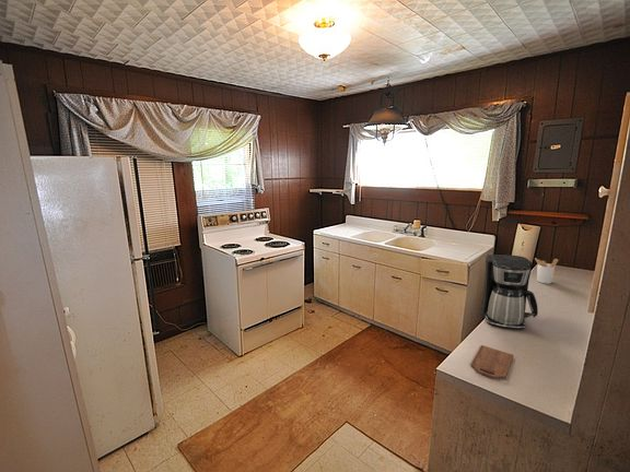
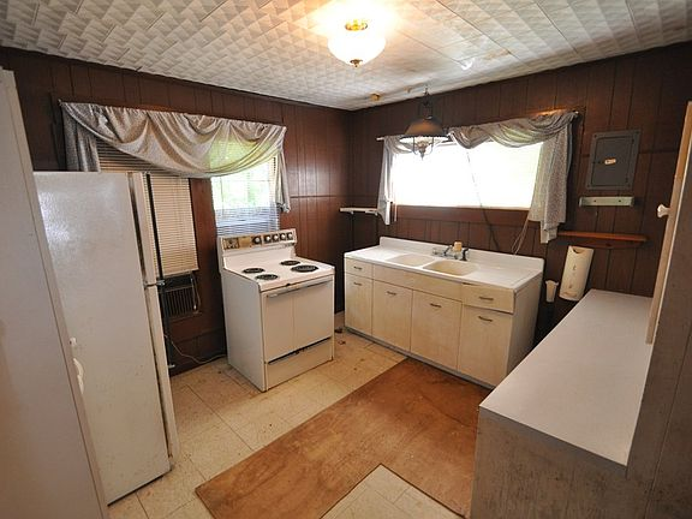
- cutting board (491, 362)
- coffee maker (510, 287)
- utensil holder (544, 270)
